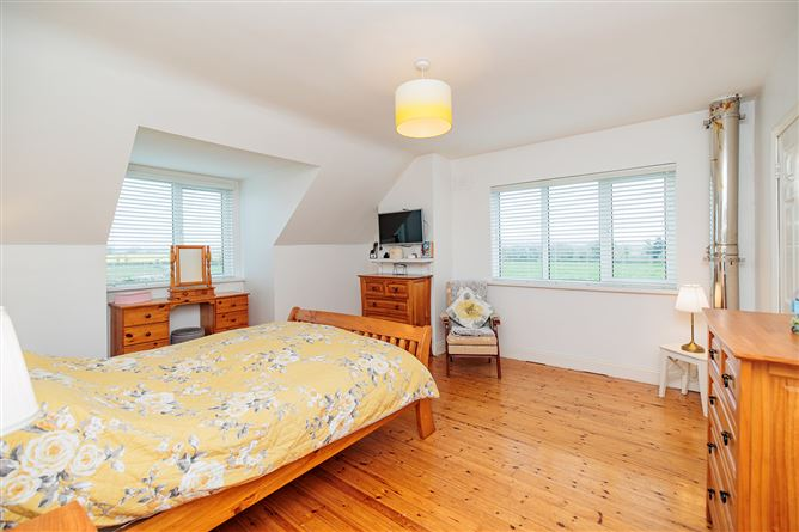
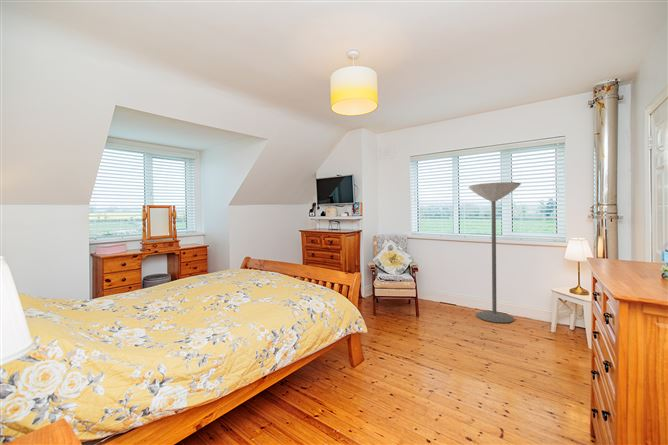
+ floor lamp (493, 251)
